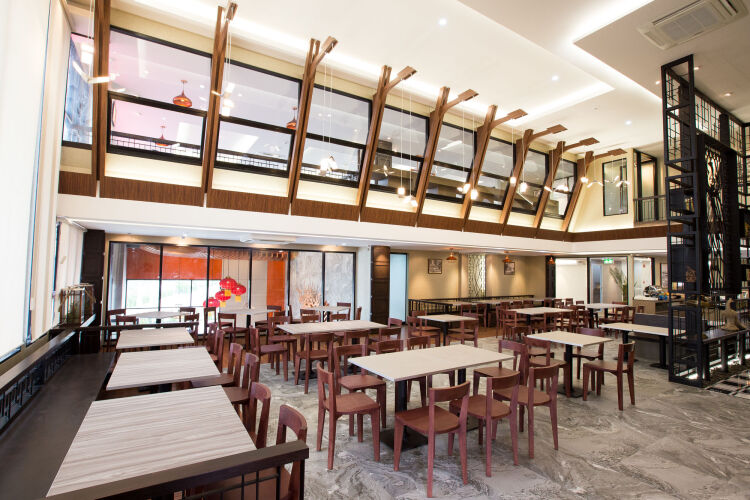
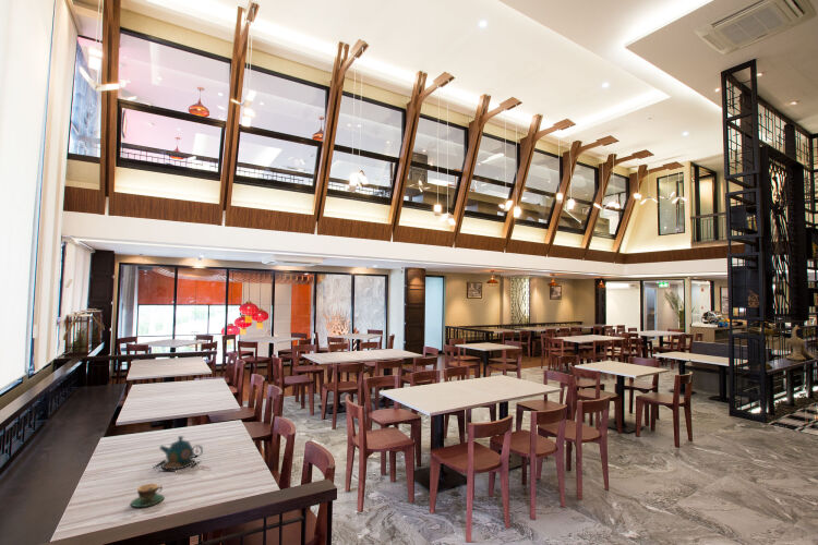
+ teapot (180, 450)
+ teacup (147, 493)
